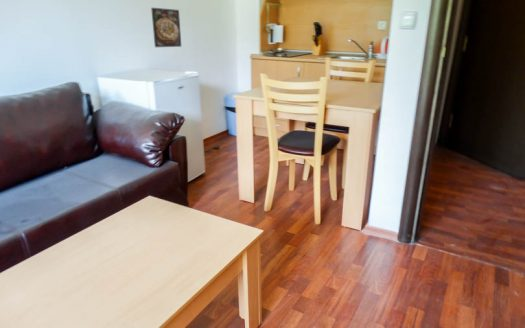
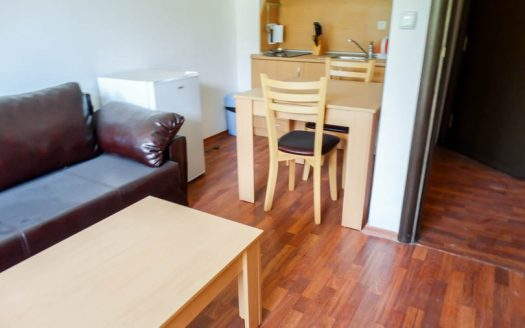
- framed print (167, 28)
